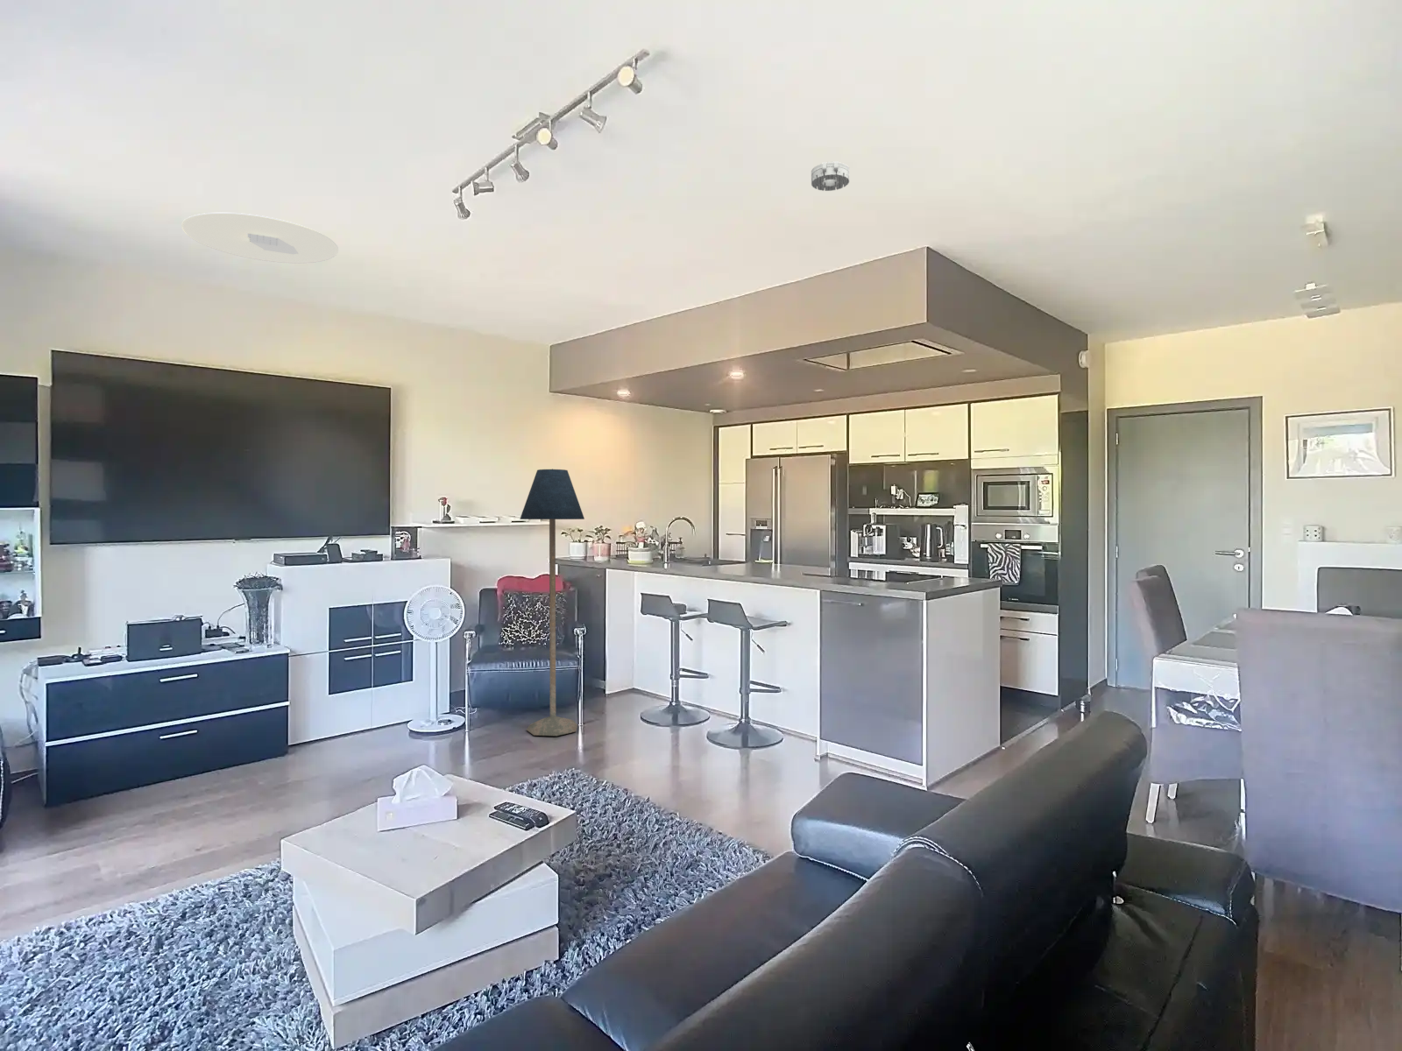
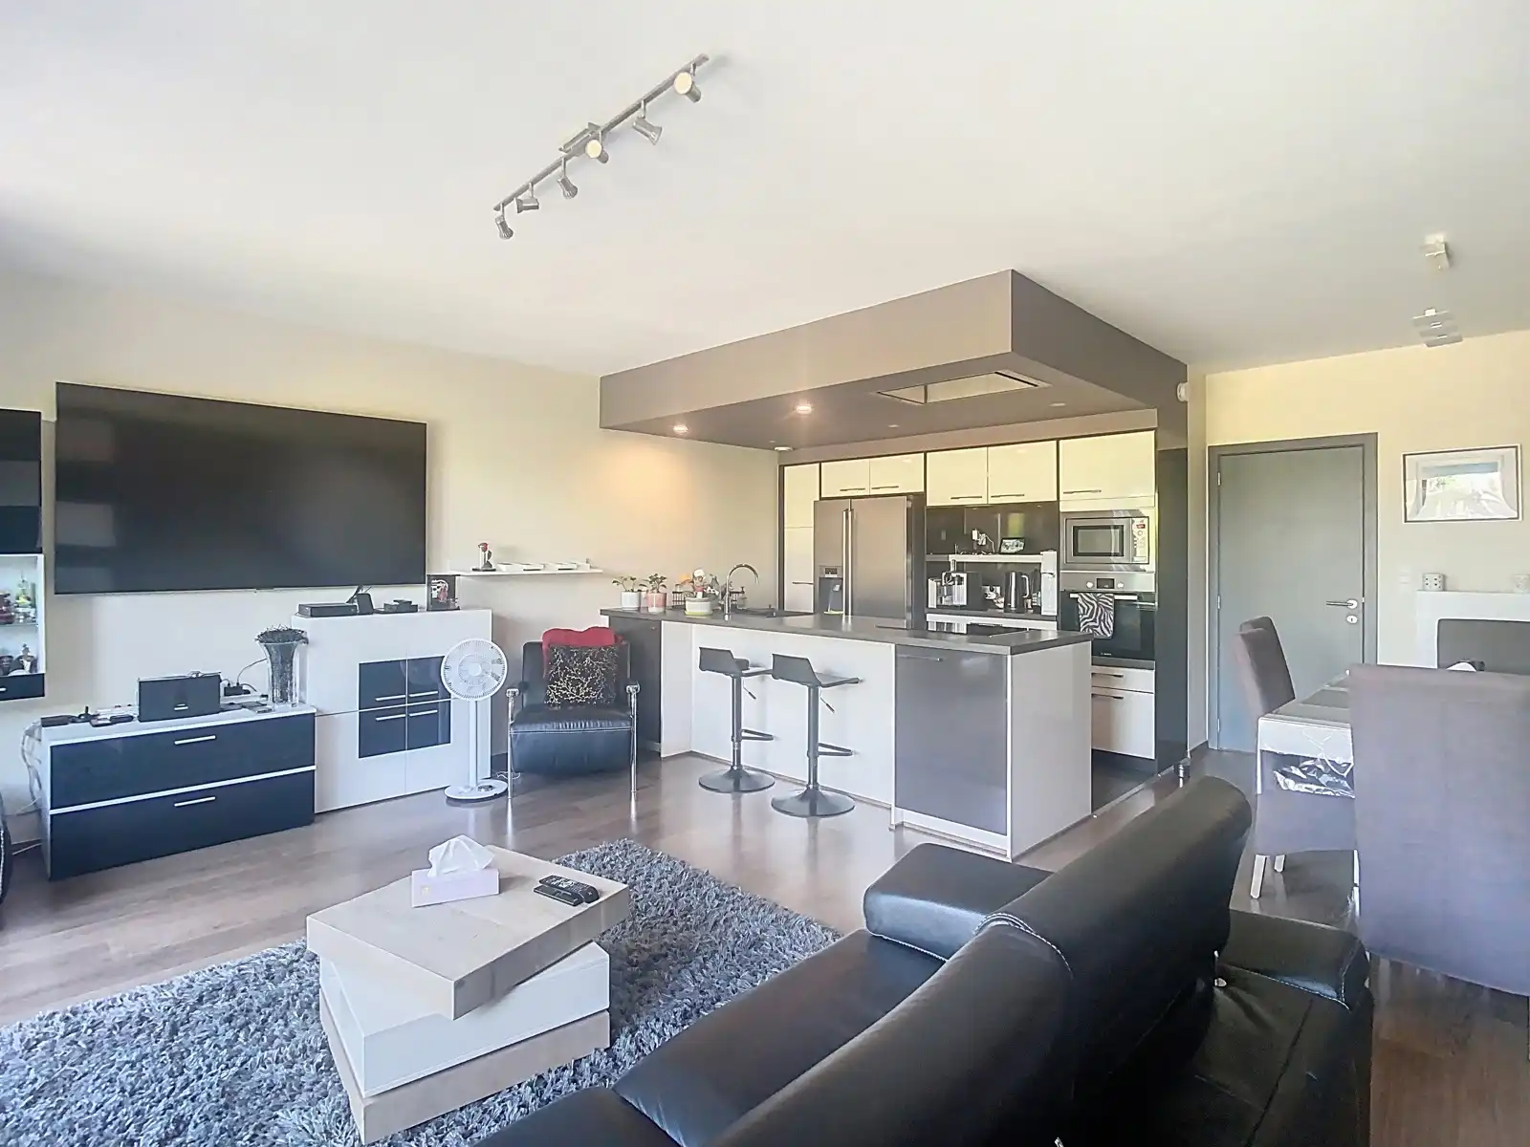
- ceiling light (263, 233)
- smoke detector (830, 176)
- floor lamp (553, 599)
